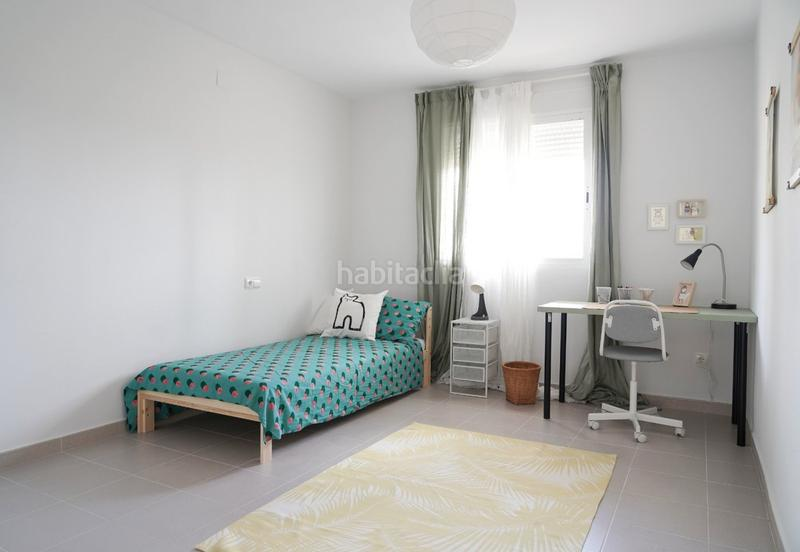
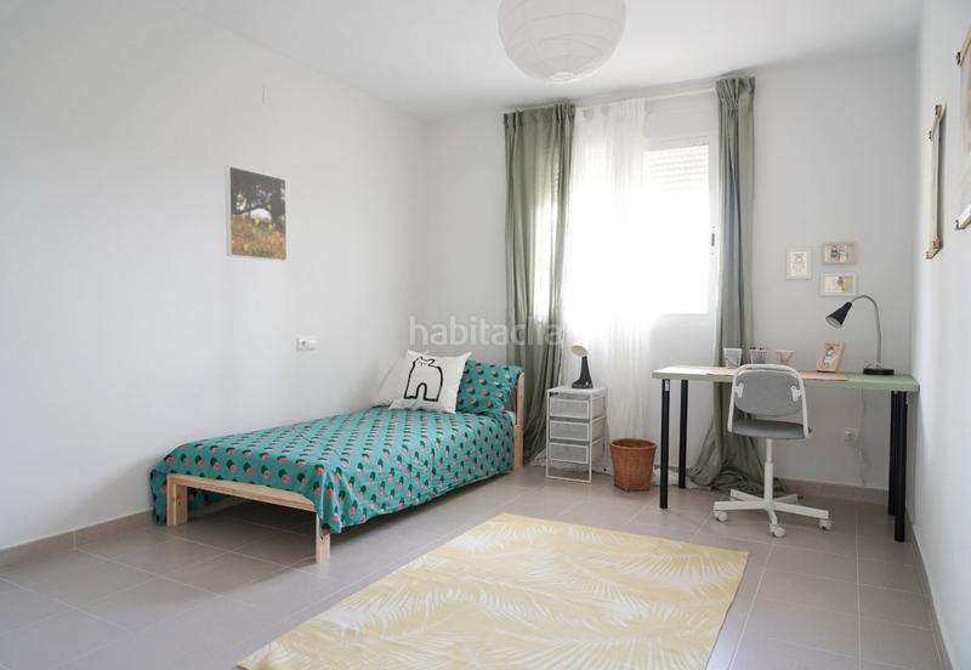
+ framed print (257, 215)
